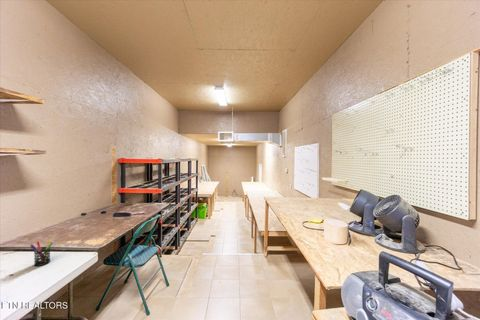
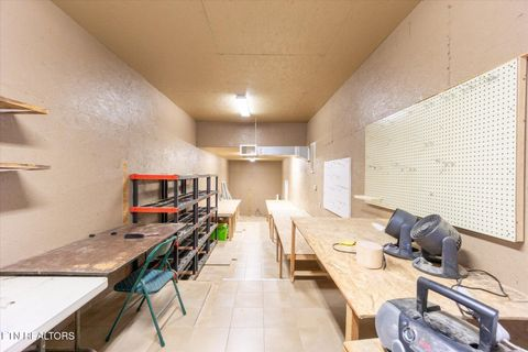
- pen holder (43, 251)
